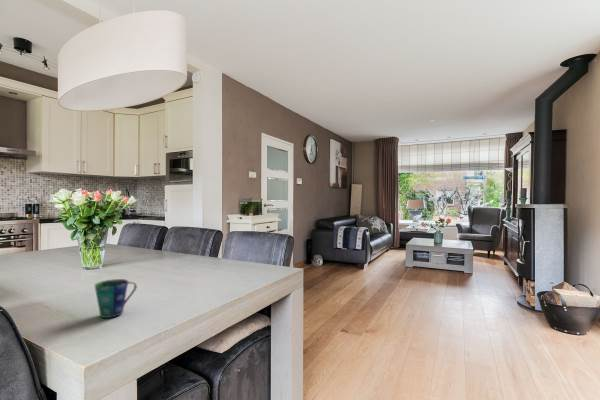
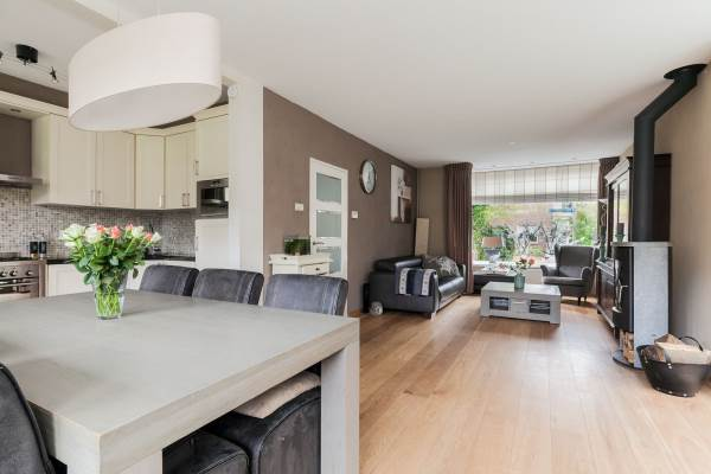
- cup (116, 297)
